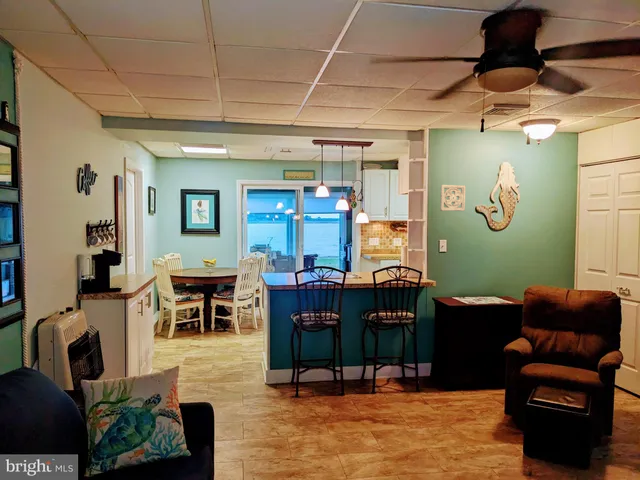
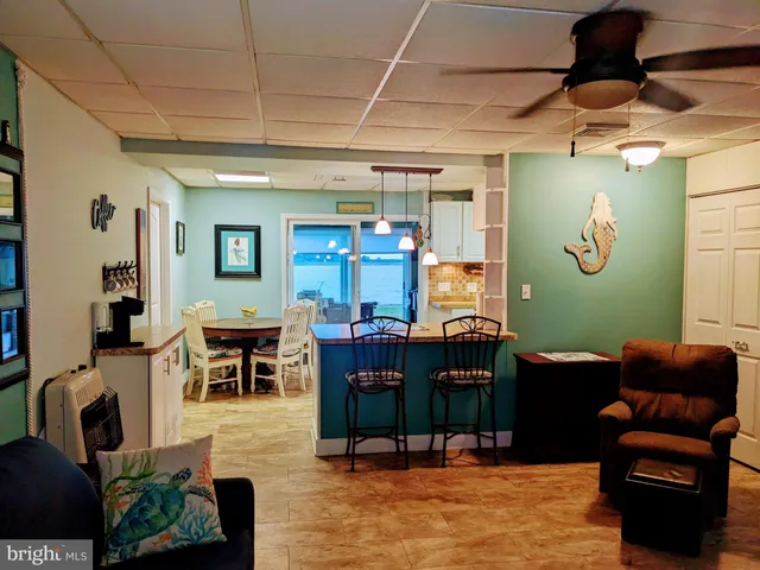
- wall ornament (452, 198)
